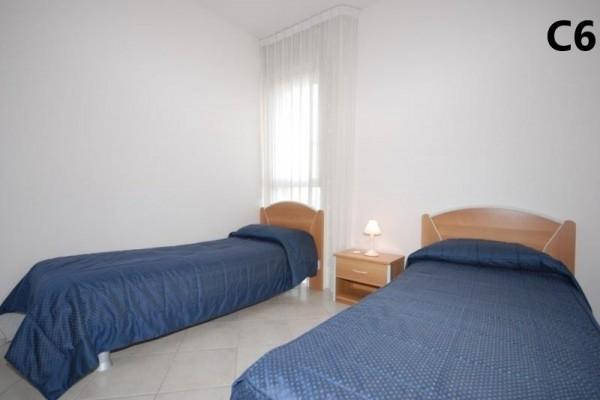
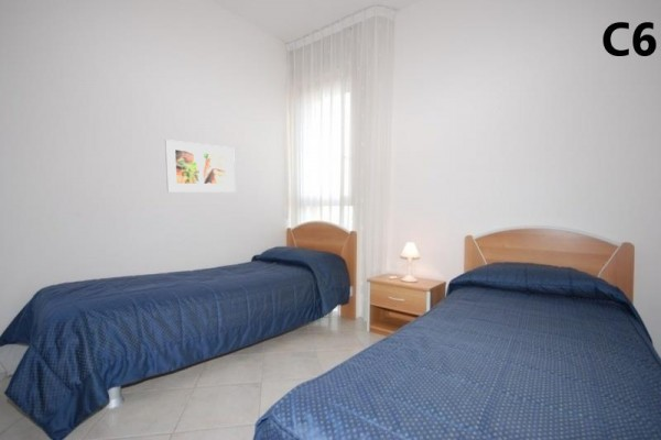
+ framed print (203, 168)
